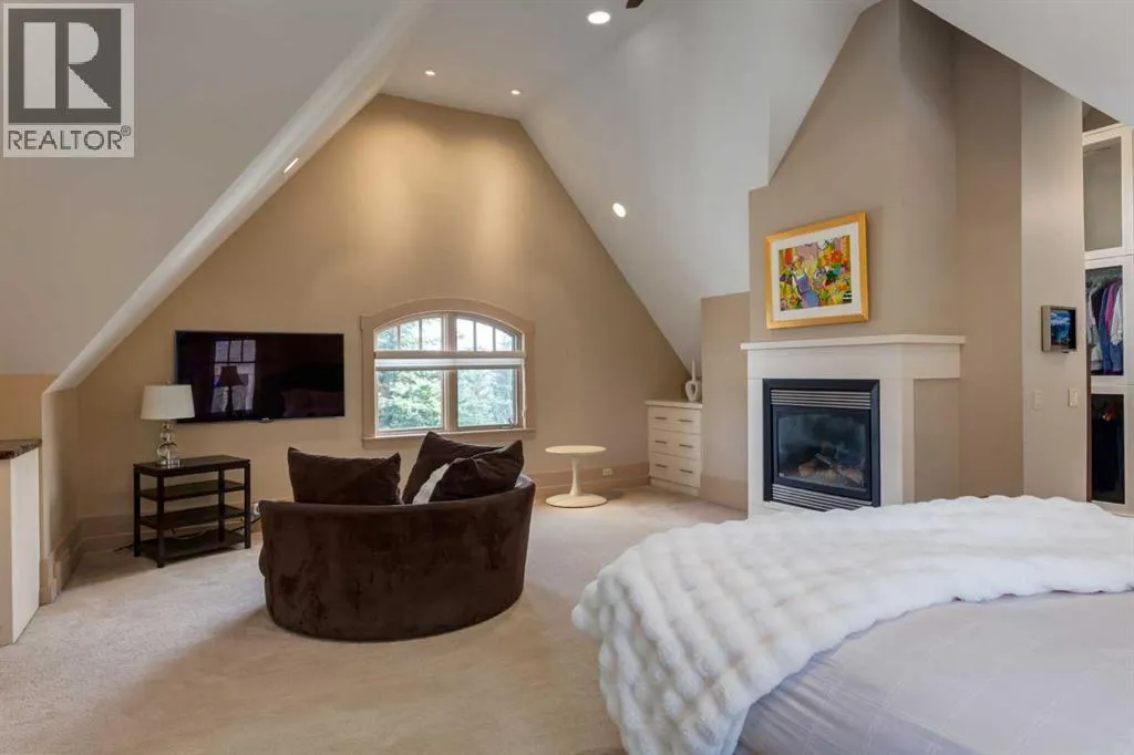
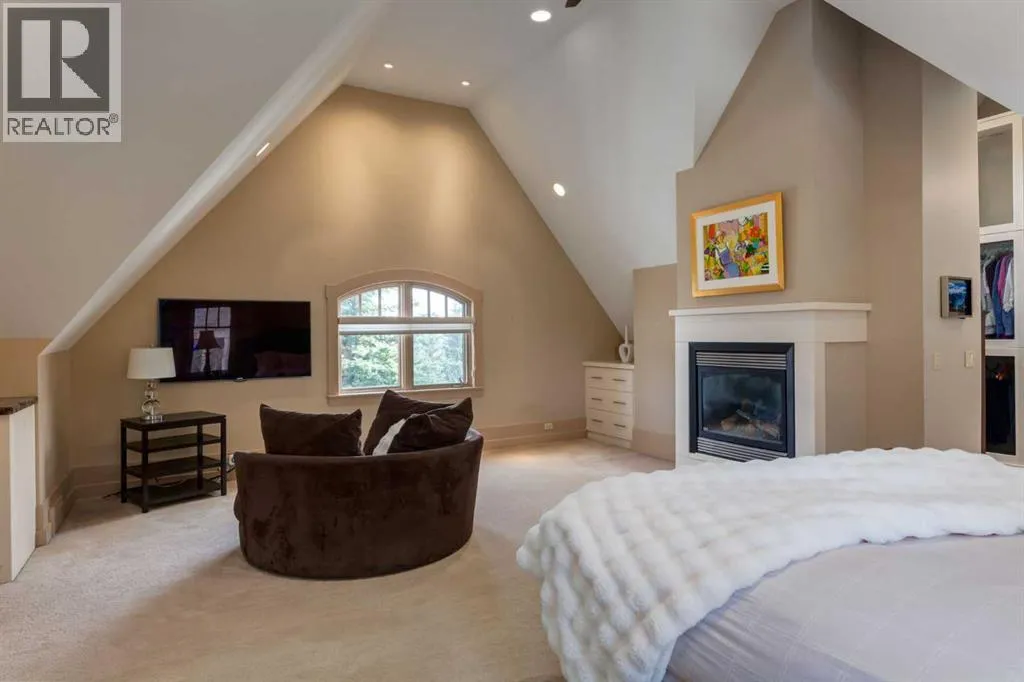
- side table (576, 475)
